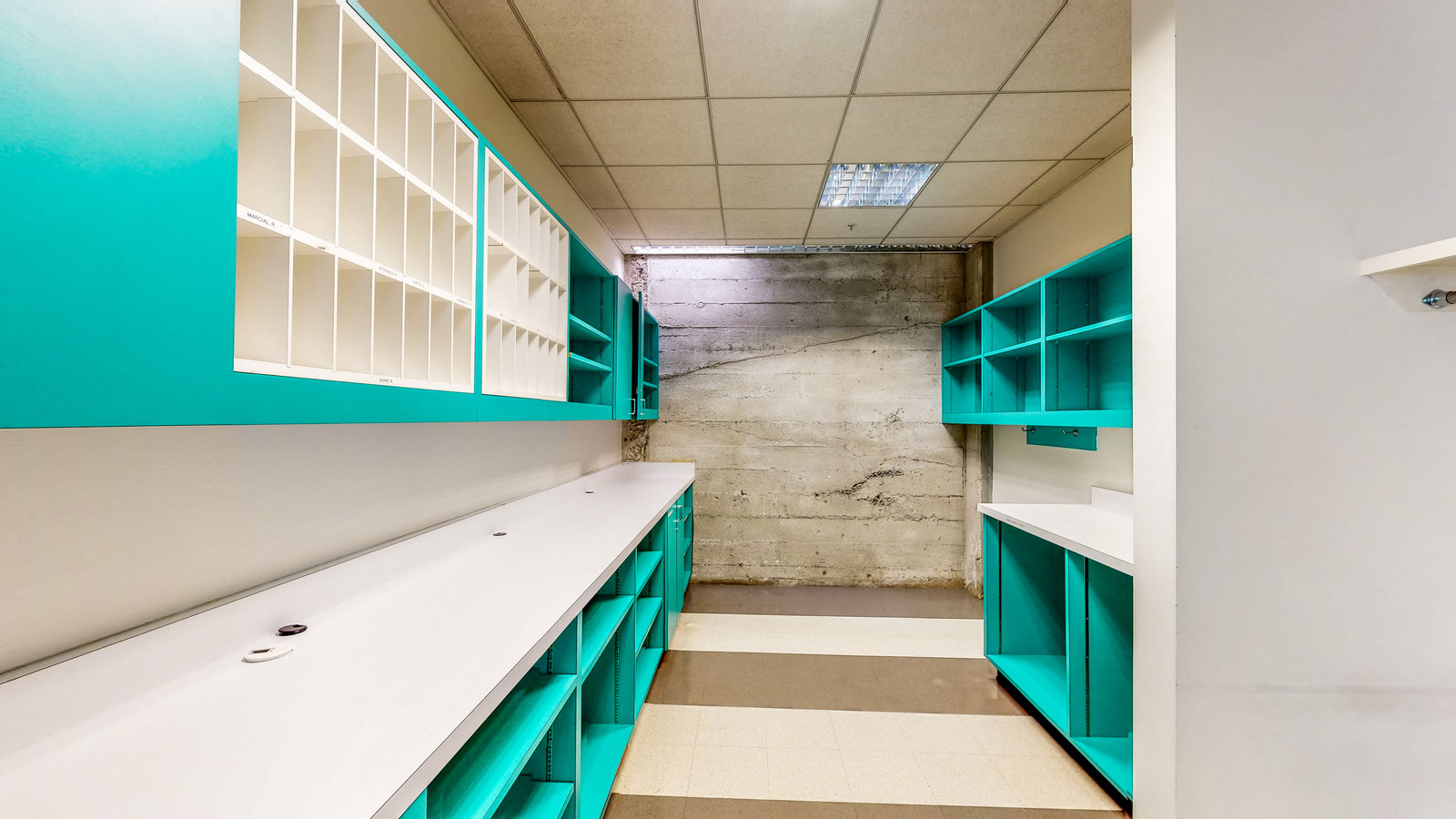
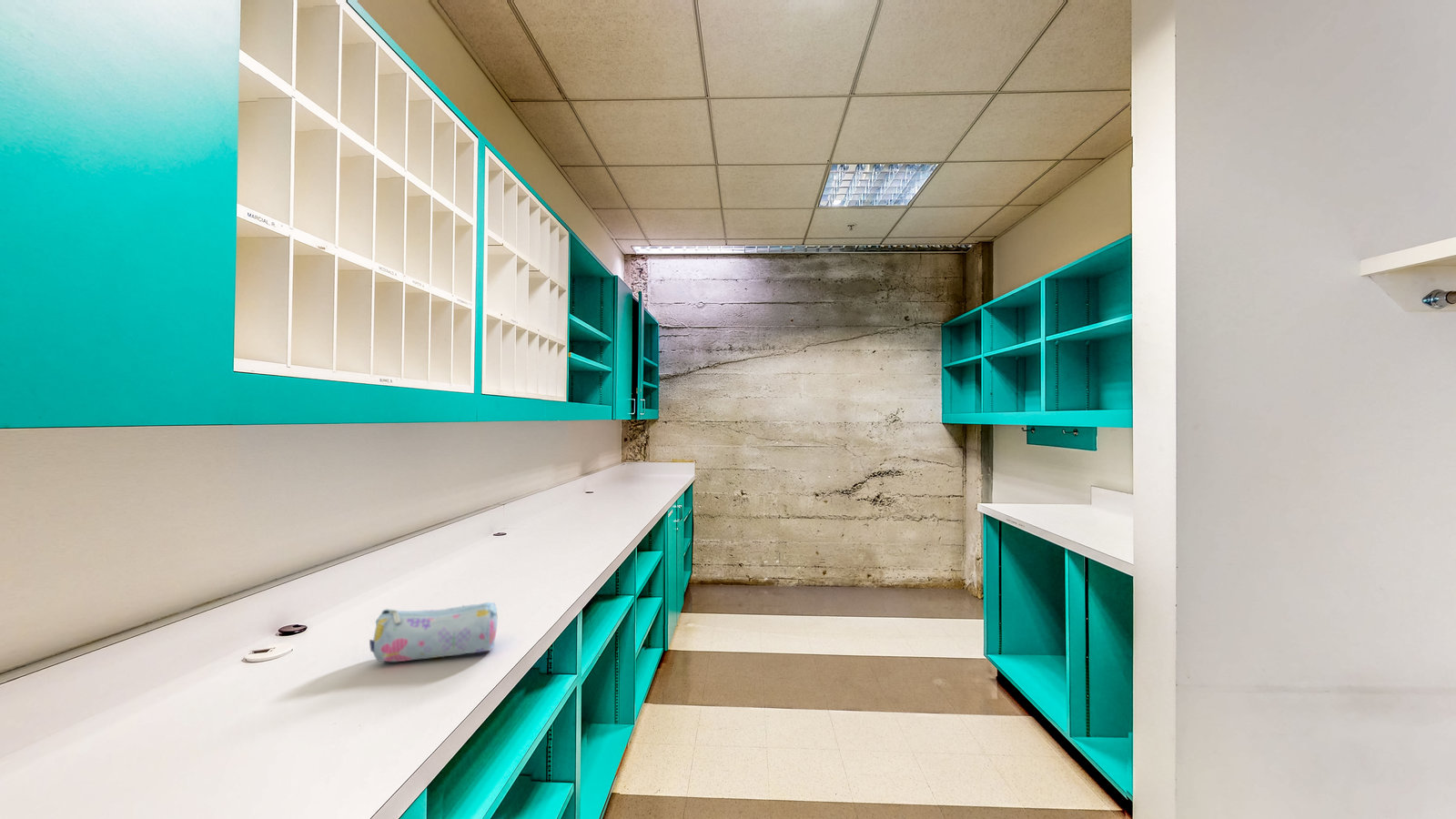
+ pencil case (438, 630)
